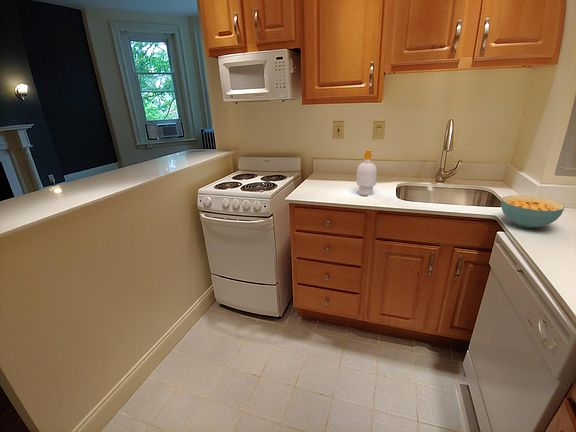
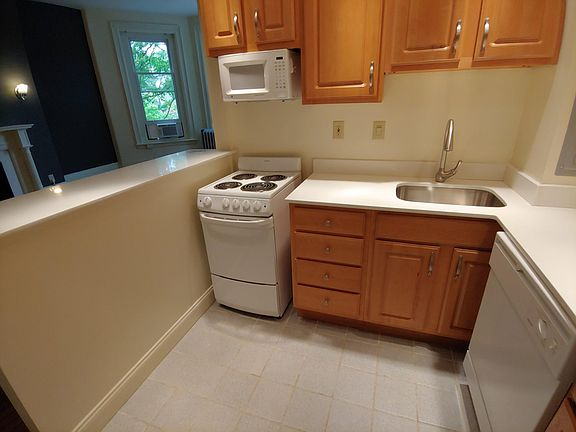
- cereal bowl (528, 213)
- soap bottle (366, 172)
